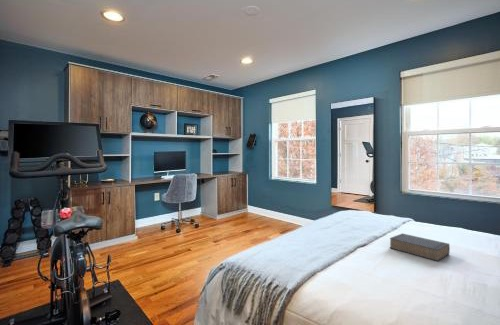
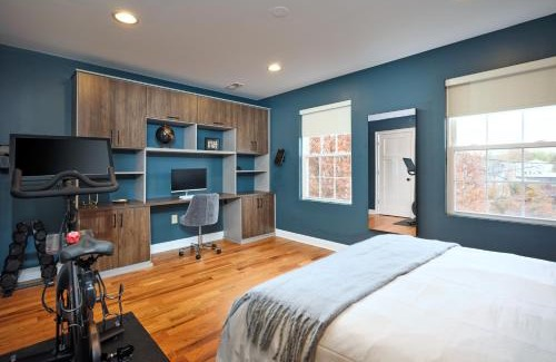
- book (418, 245)
